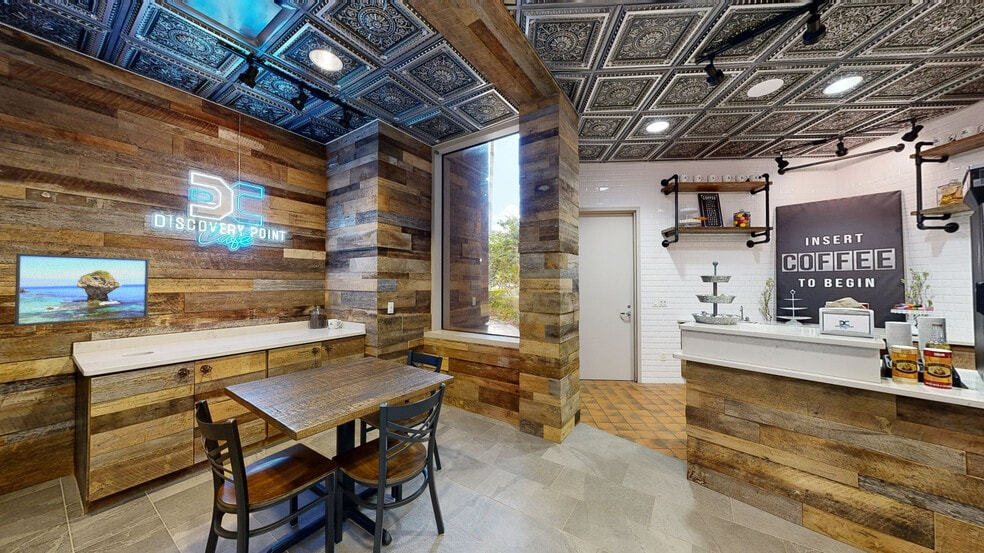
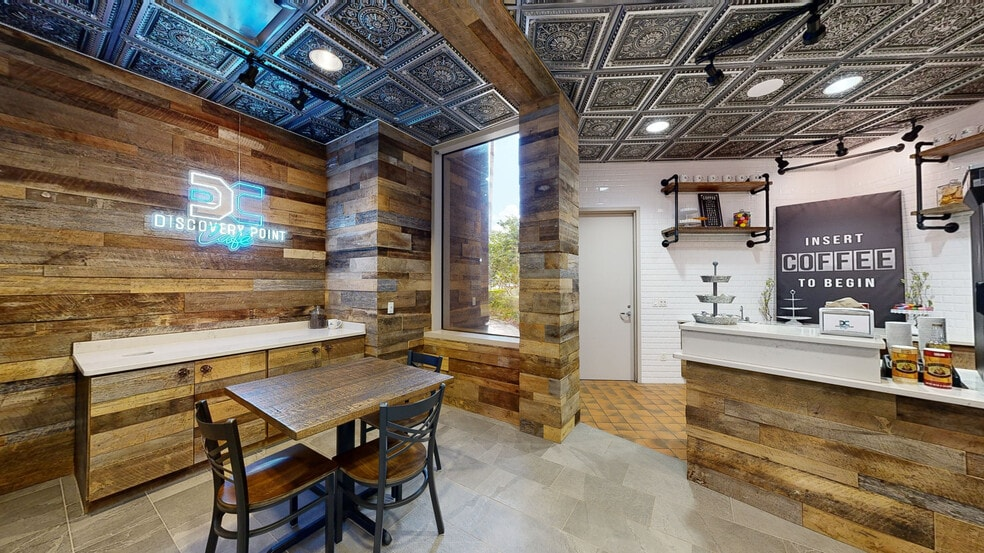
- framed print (89, 288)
